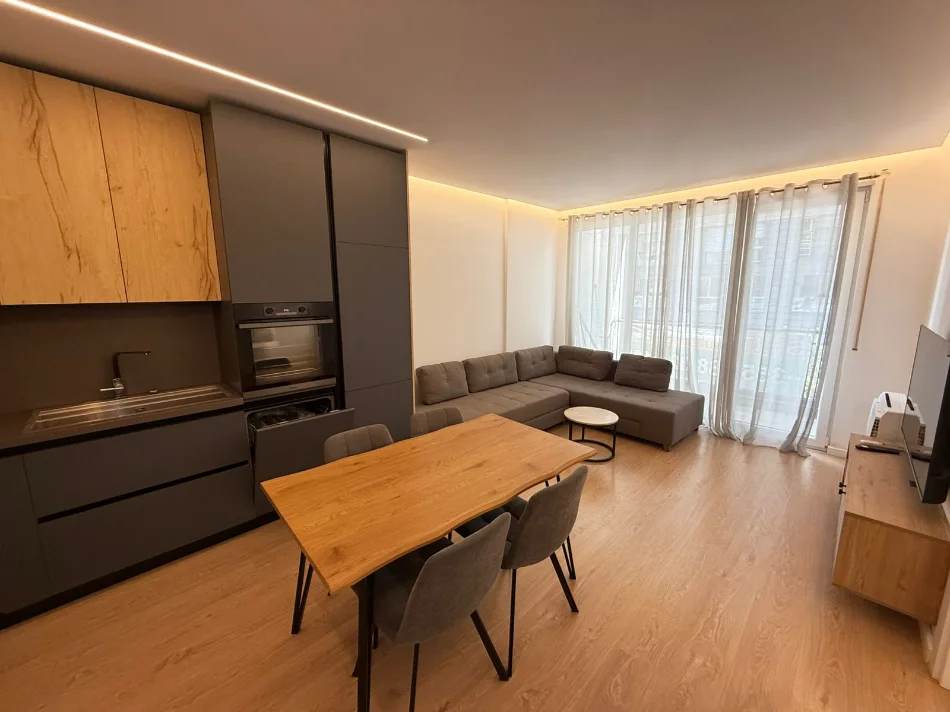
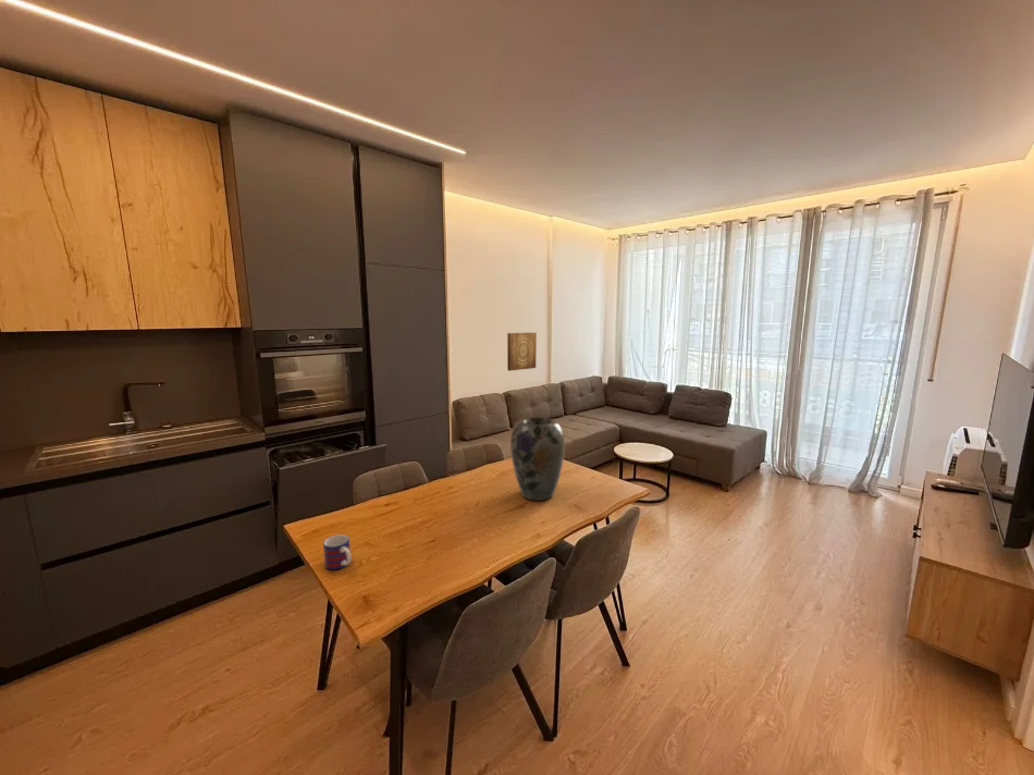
+ mug (340, 553)
+ wall art (521, 350)
+ vase (537, 457)
